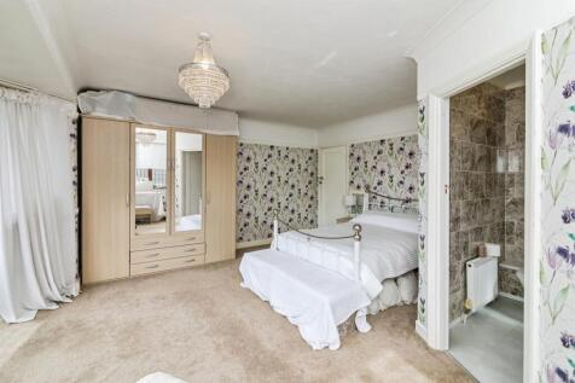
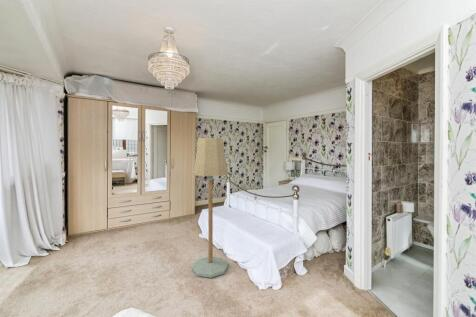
+ floor lamp (210, 203)
